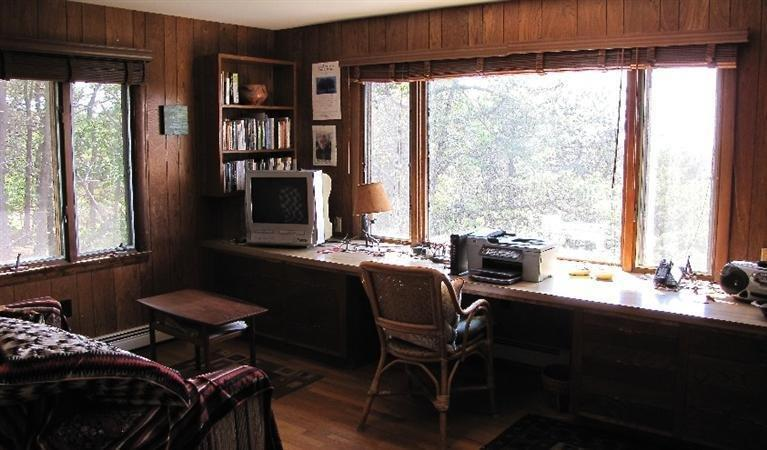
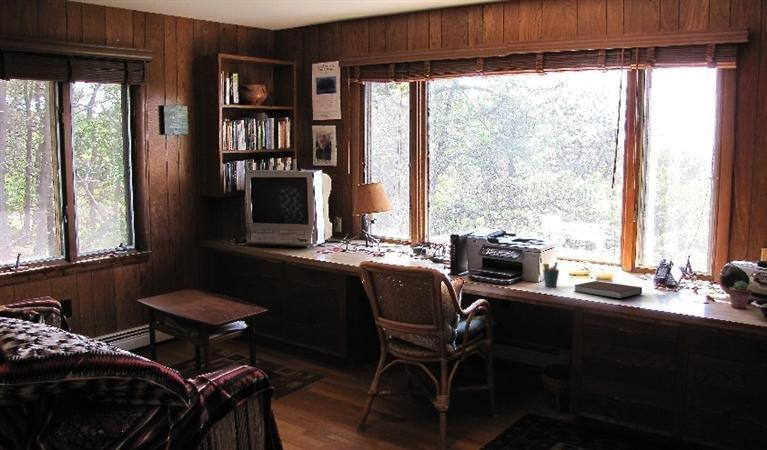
+ pen holder (550, 273)
+ potted succulent (740, 294)
+ notebook (607, 289)
